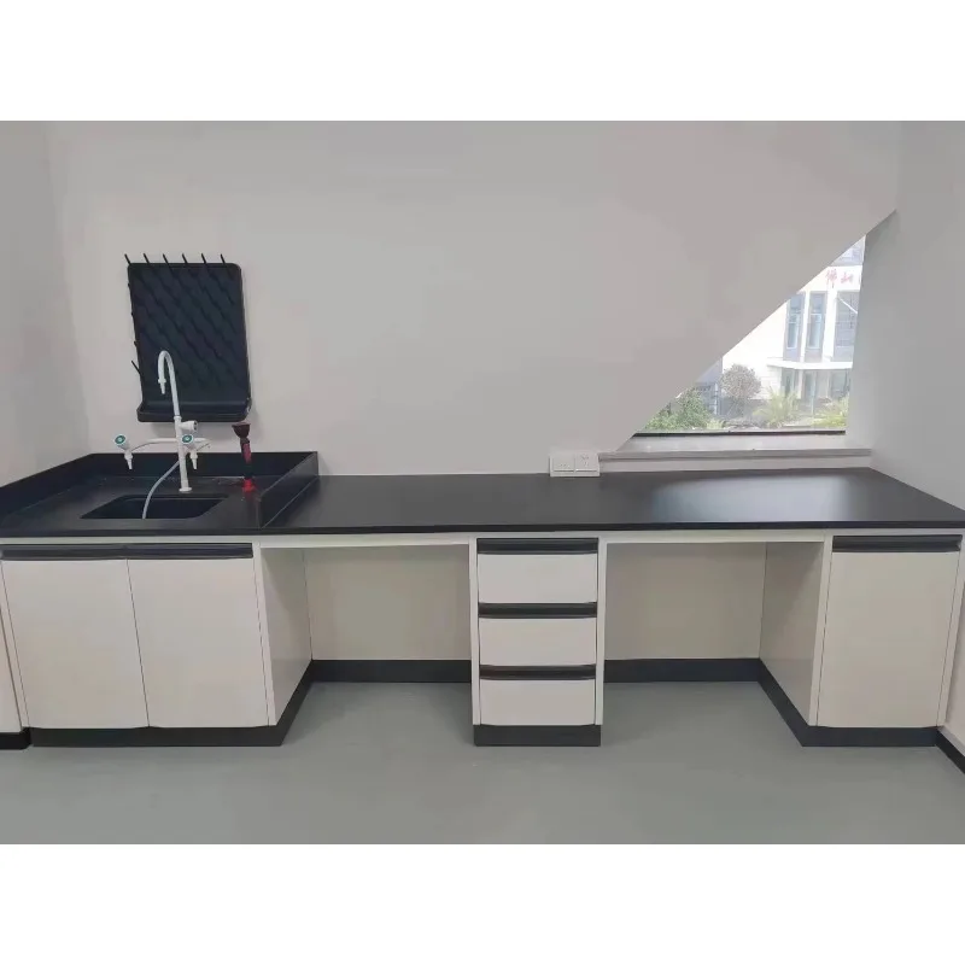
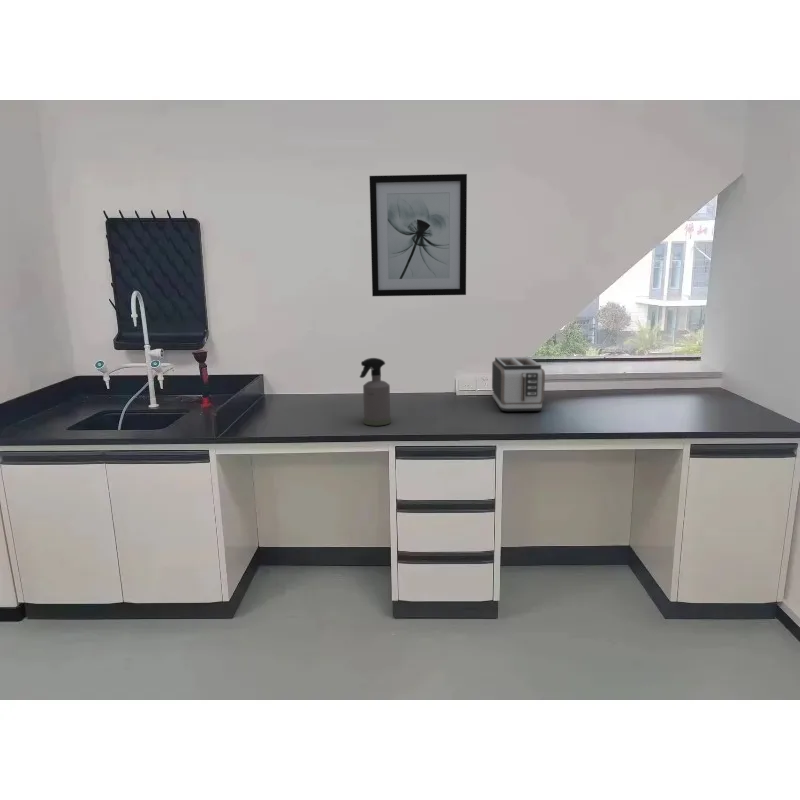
+ wall art (418, 236)
+ spray bottle (374, 390)
+ toaster (517, 383)
